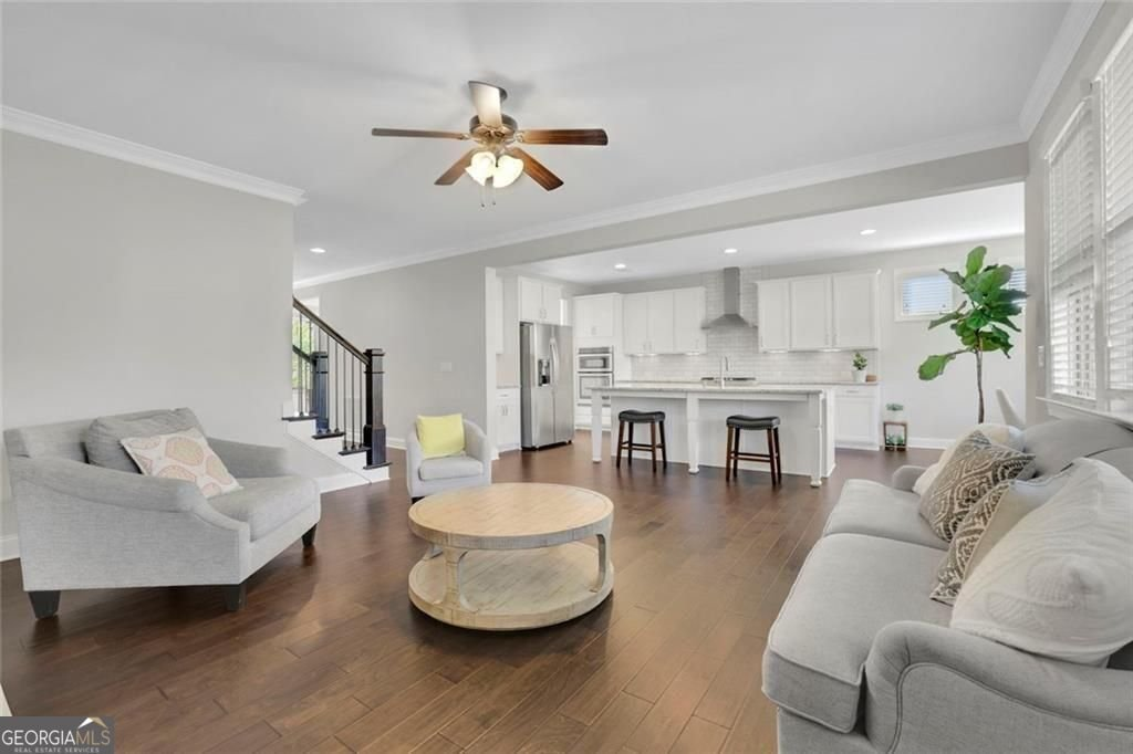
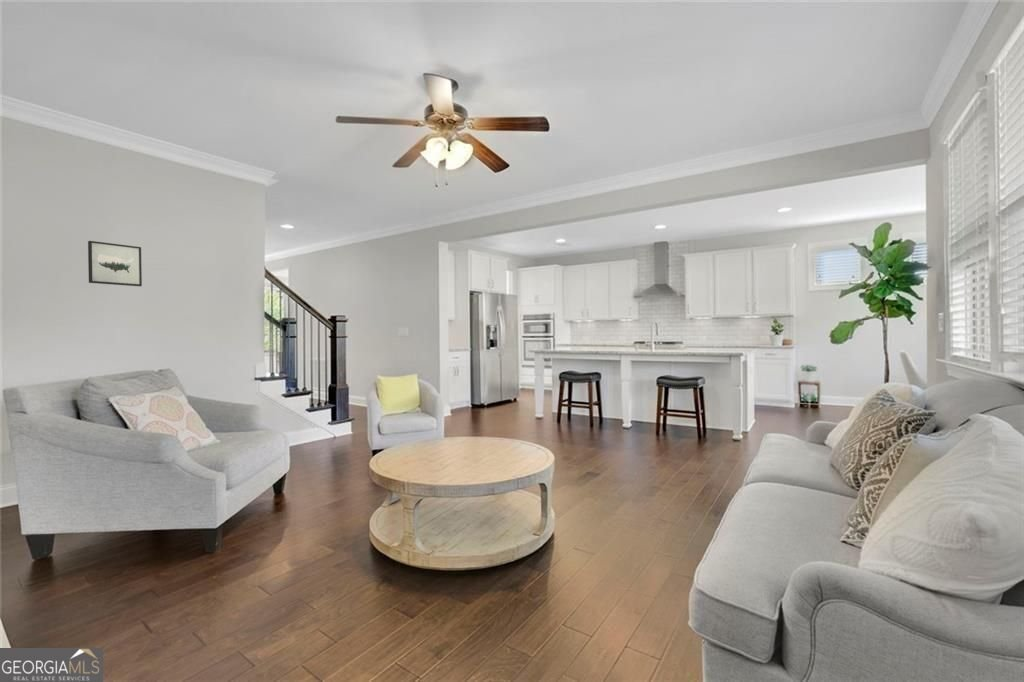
+ wall art (115, 264)
